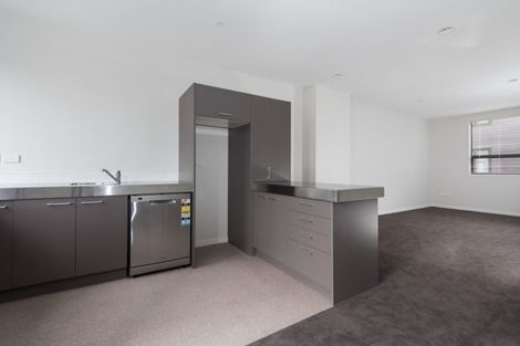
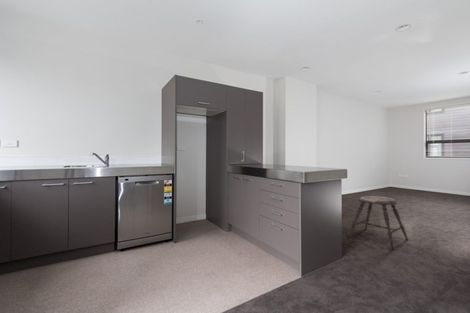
+ stool (384, 218)
